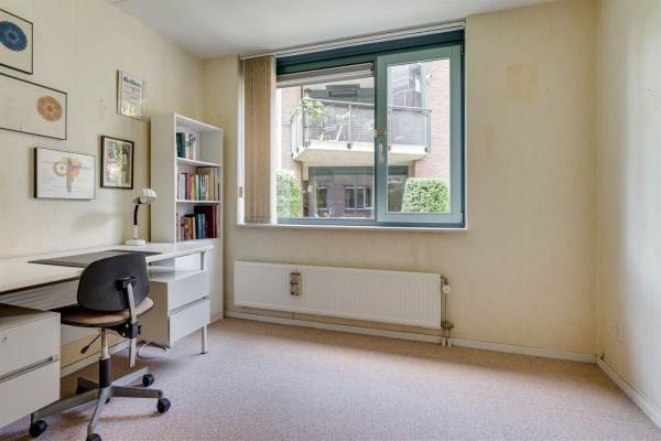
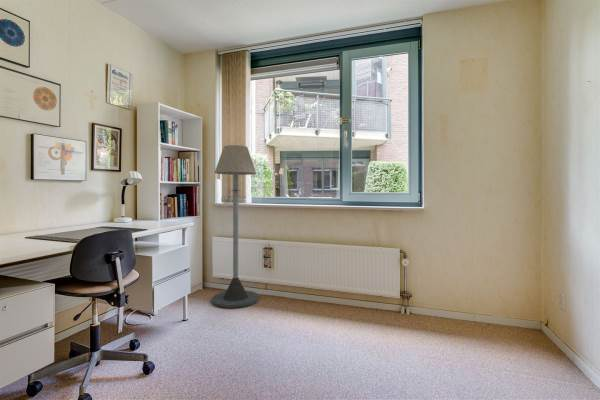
+ floor lamp (235, 223)
